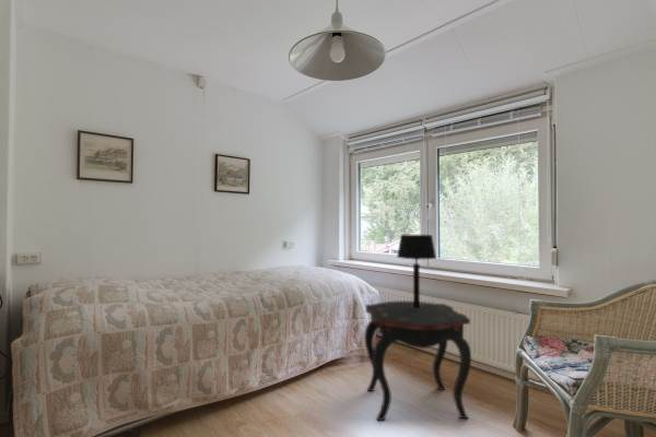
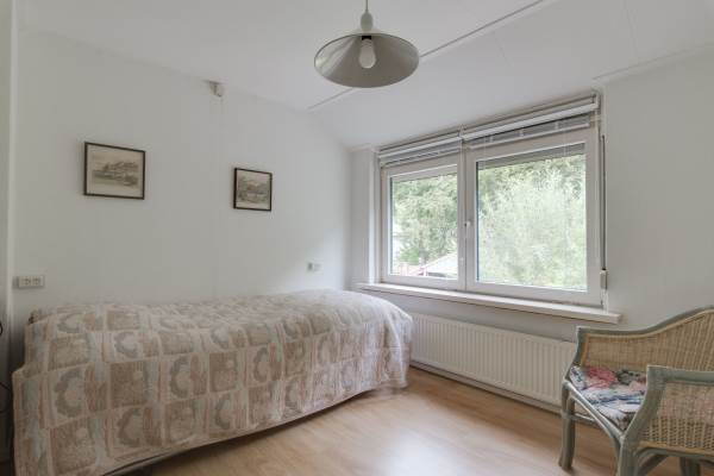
- table lamp (415, 271)
- side table (414, 346)
